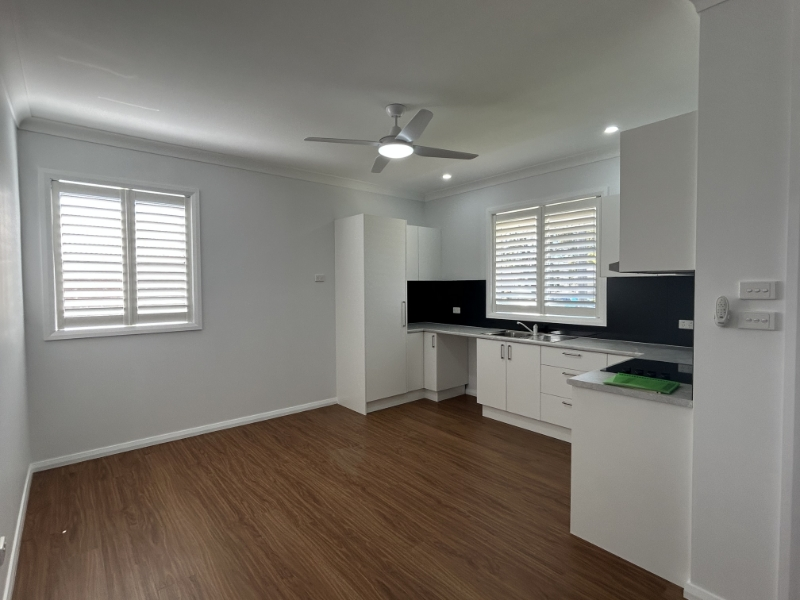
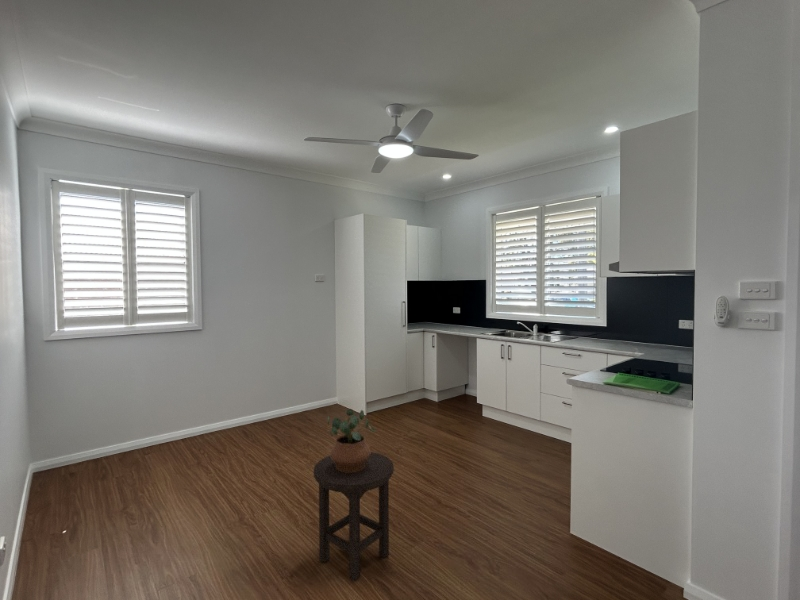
+ stool (354, 511)
+ potted plant (353, 437)
